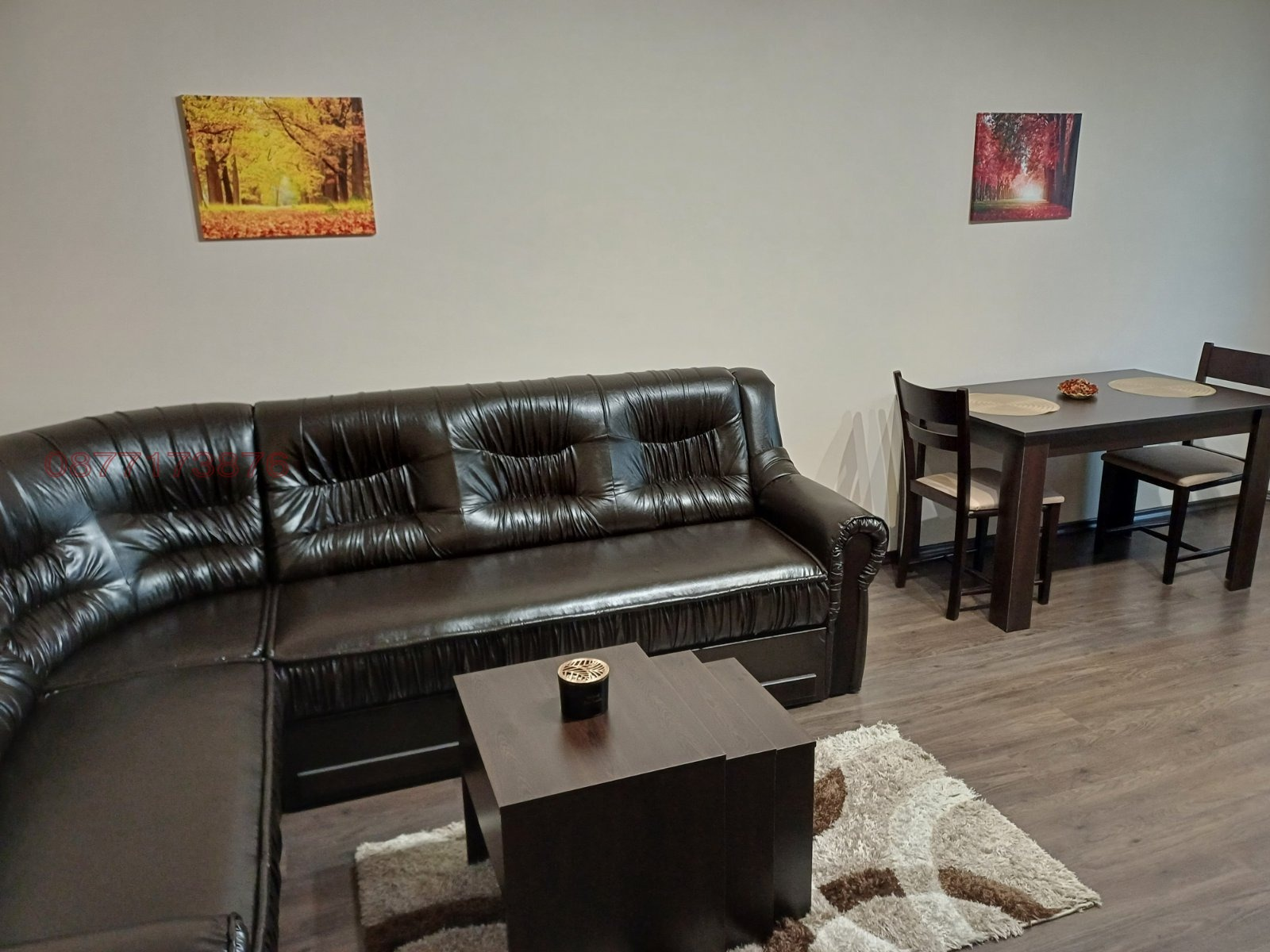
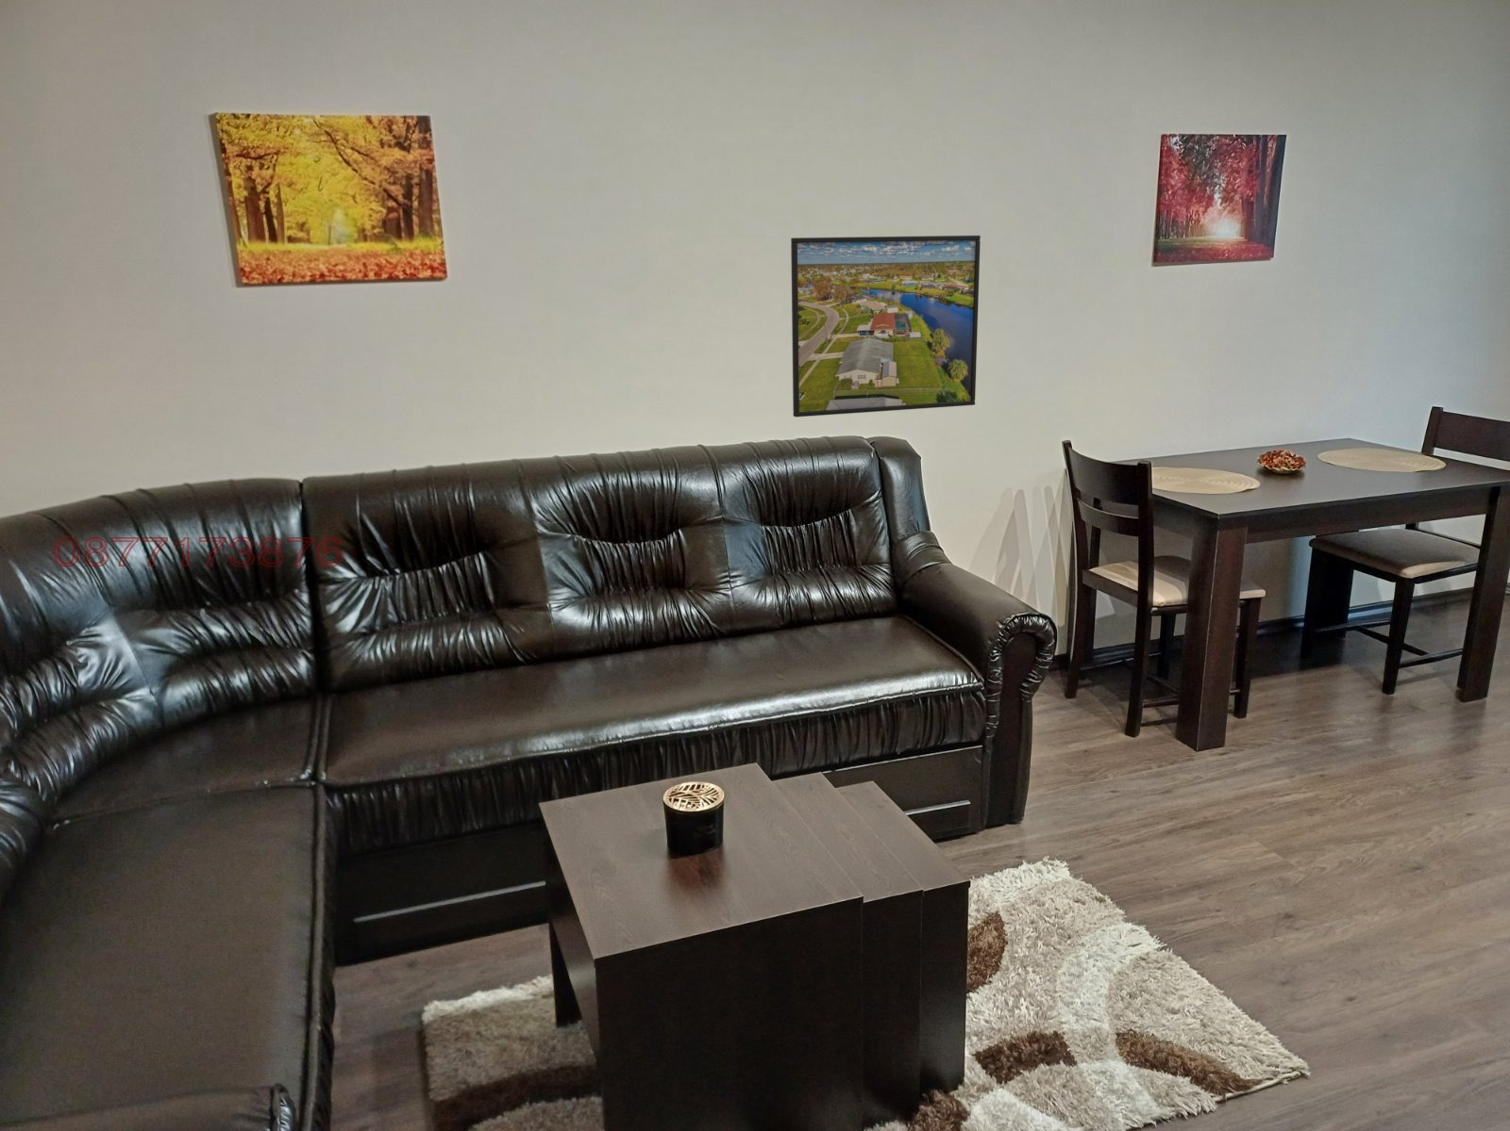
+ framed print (887, 326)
